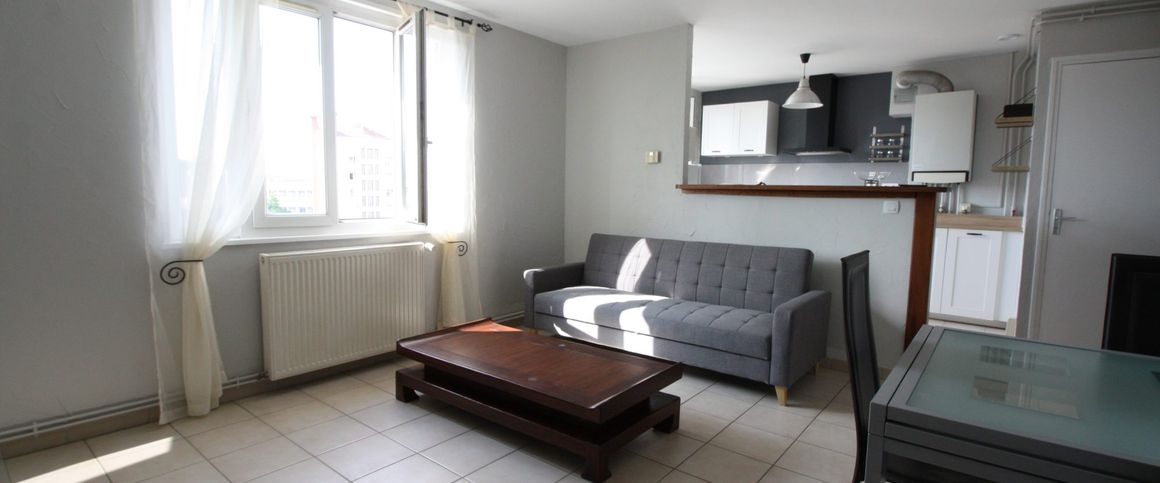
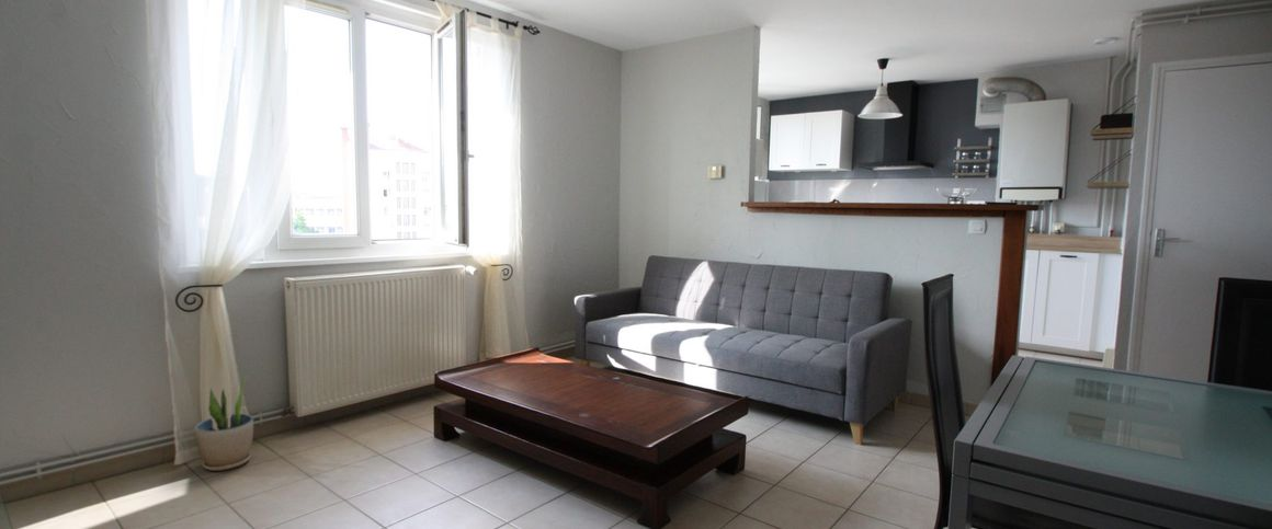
+ potted plant (224, 419)
